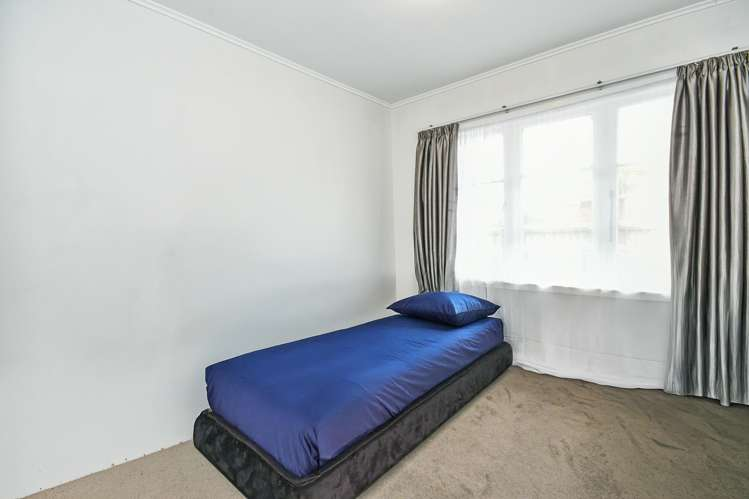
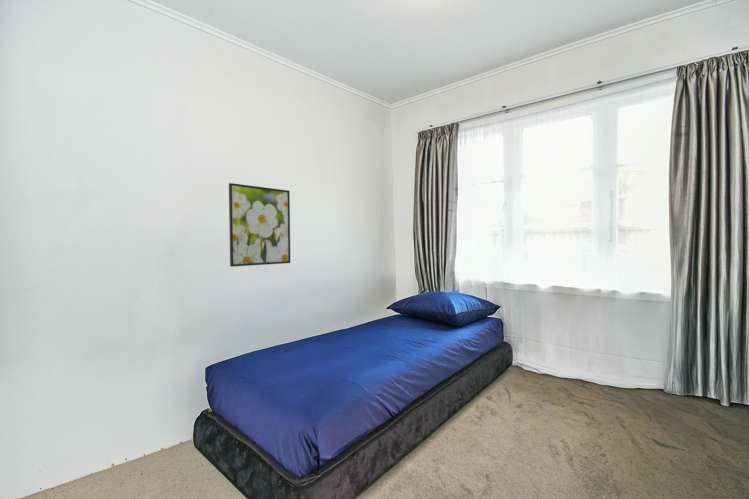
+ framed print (261, 226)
